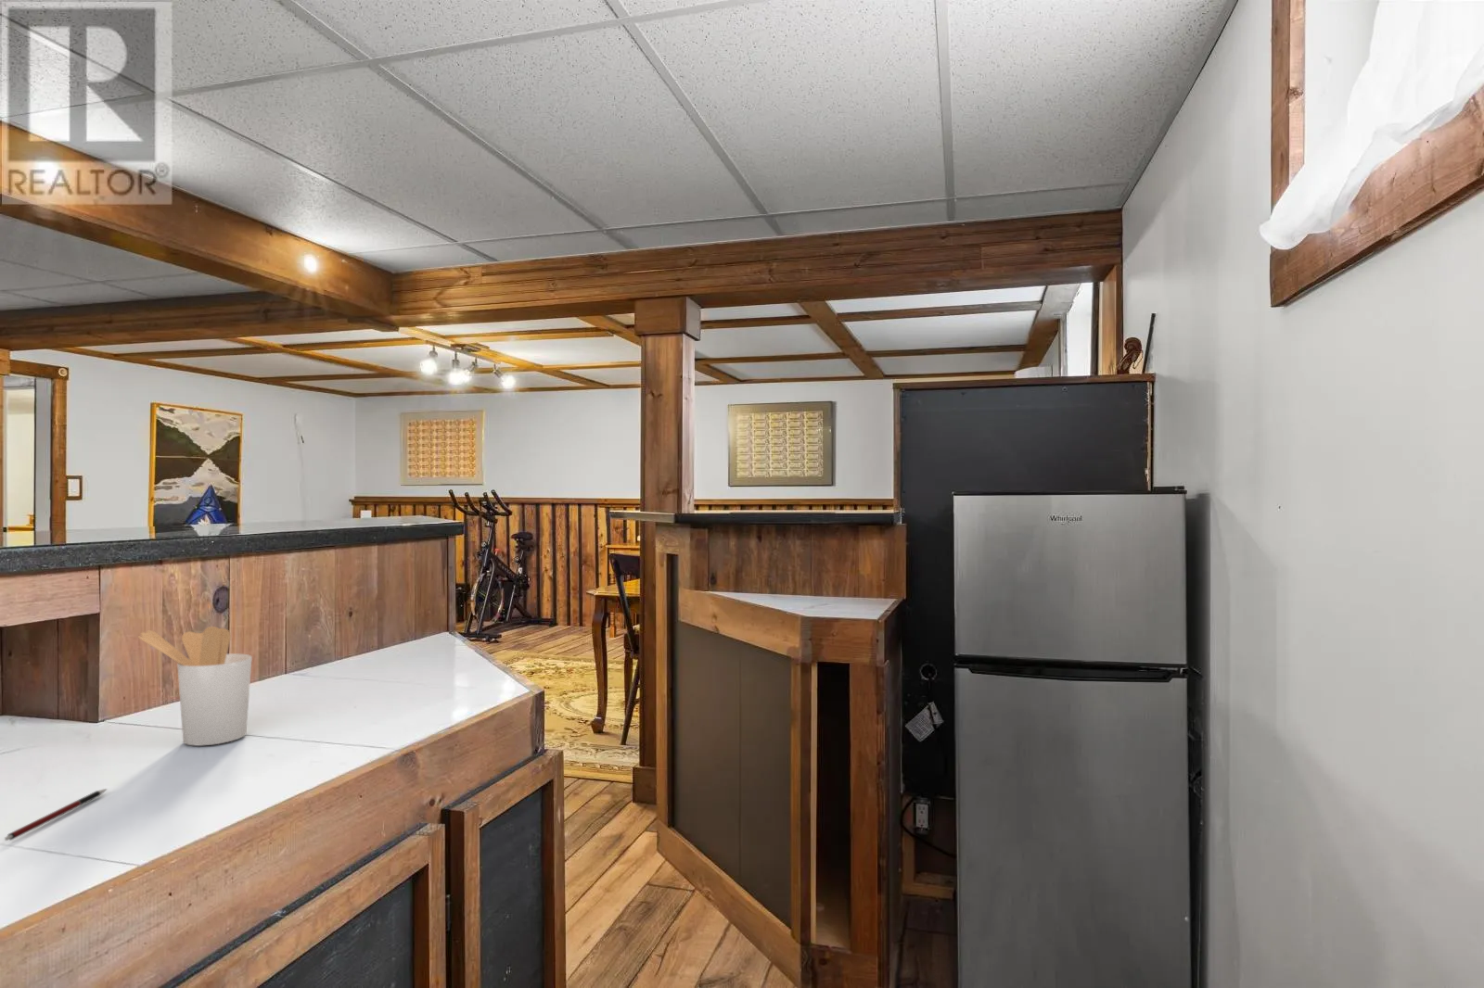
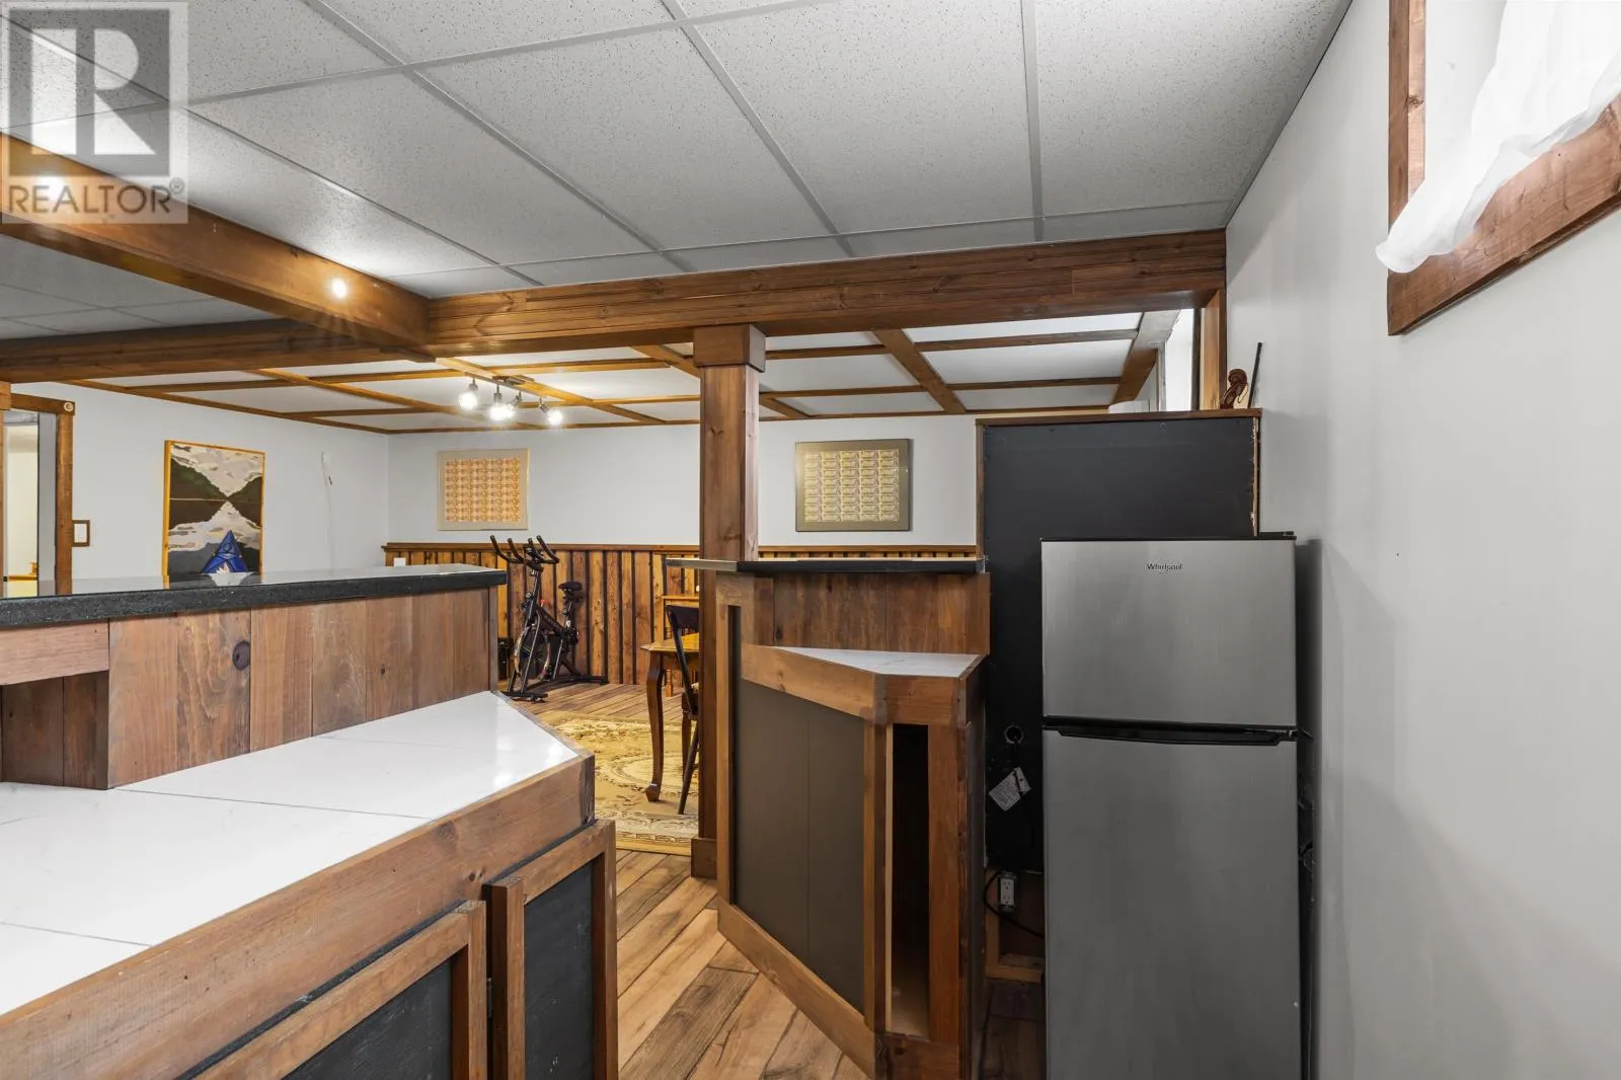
- pen (61, 812)
- utensil holder (195, 681)
